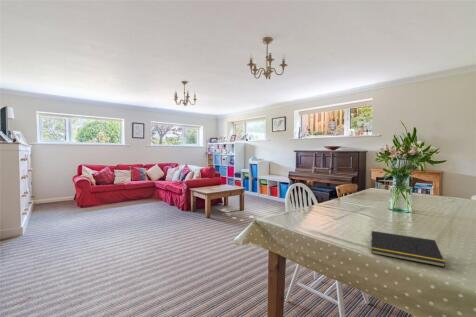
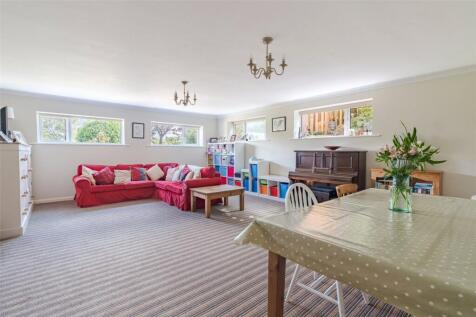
- notepad (403, 246)
